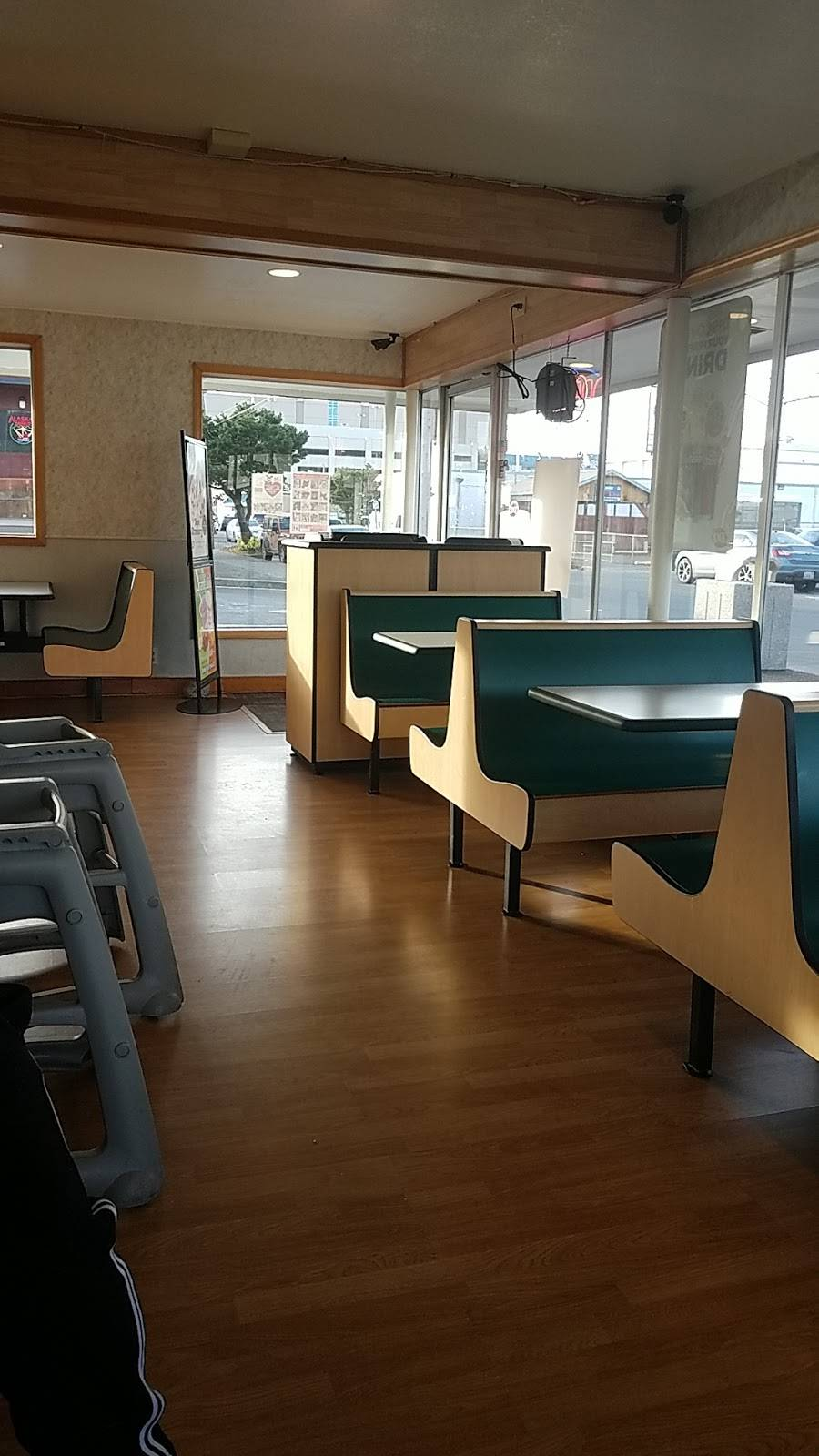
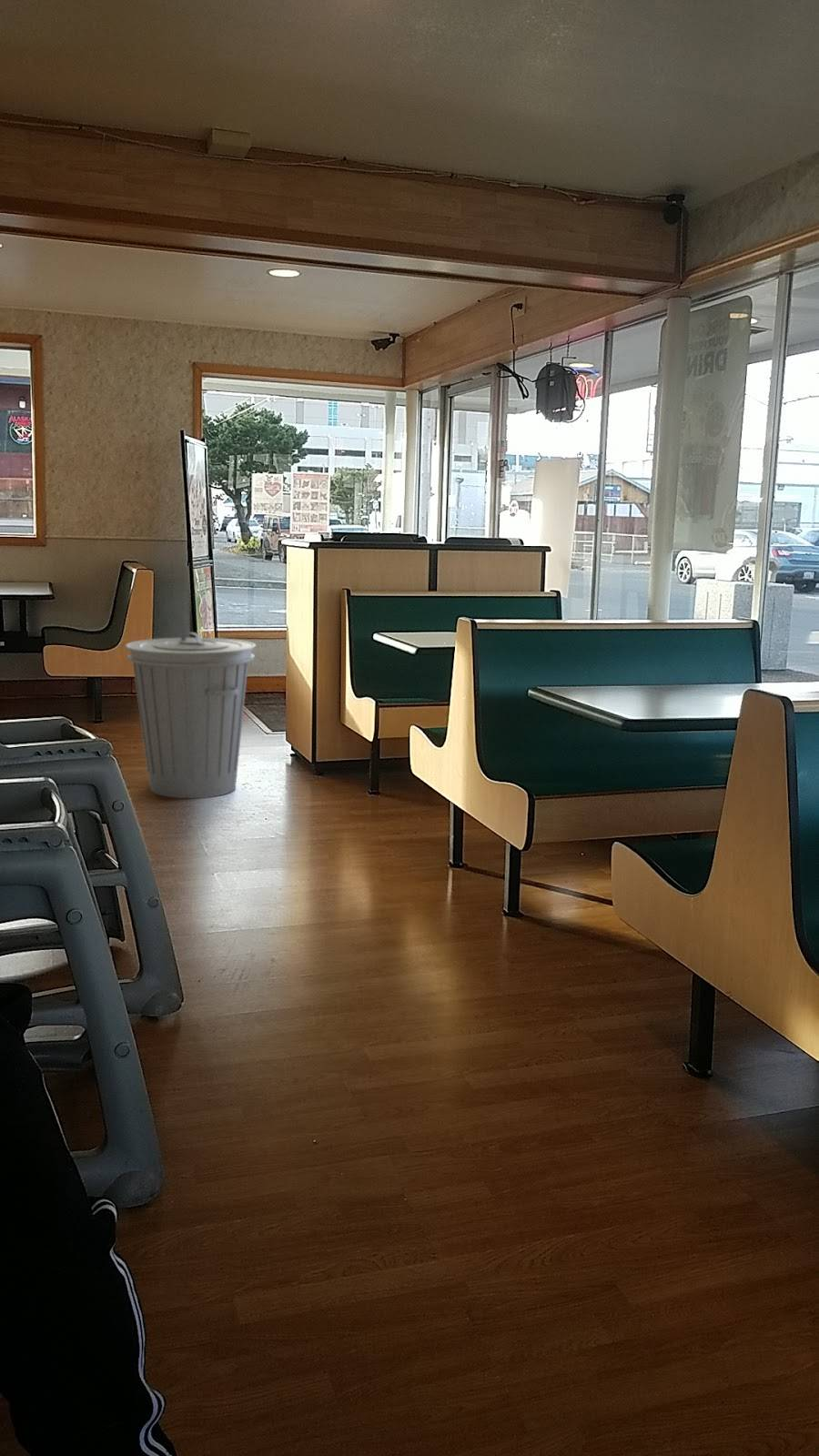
+ trash can (192, 711)
